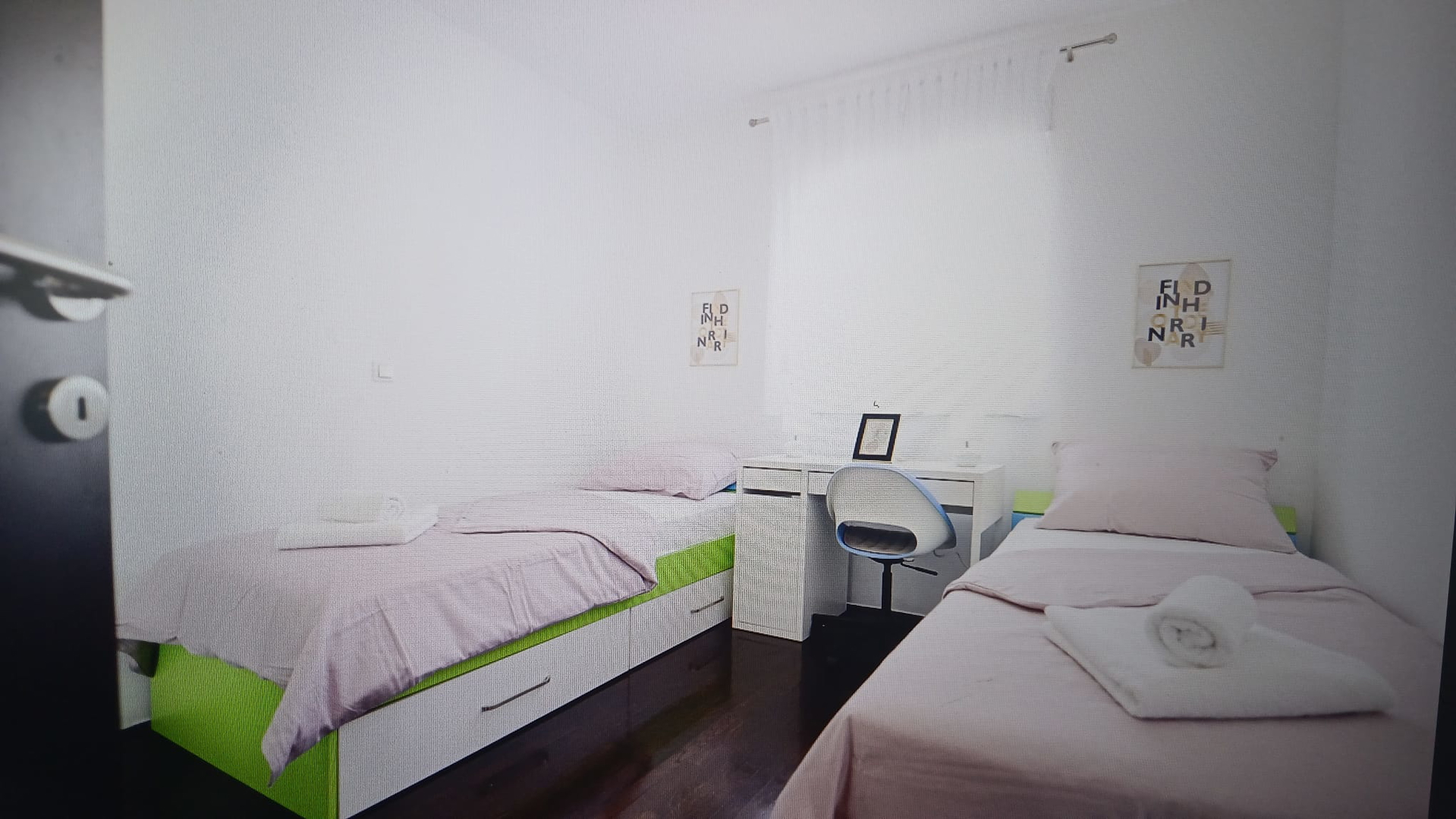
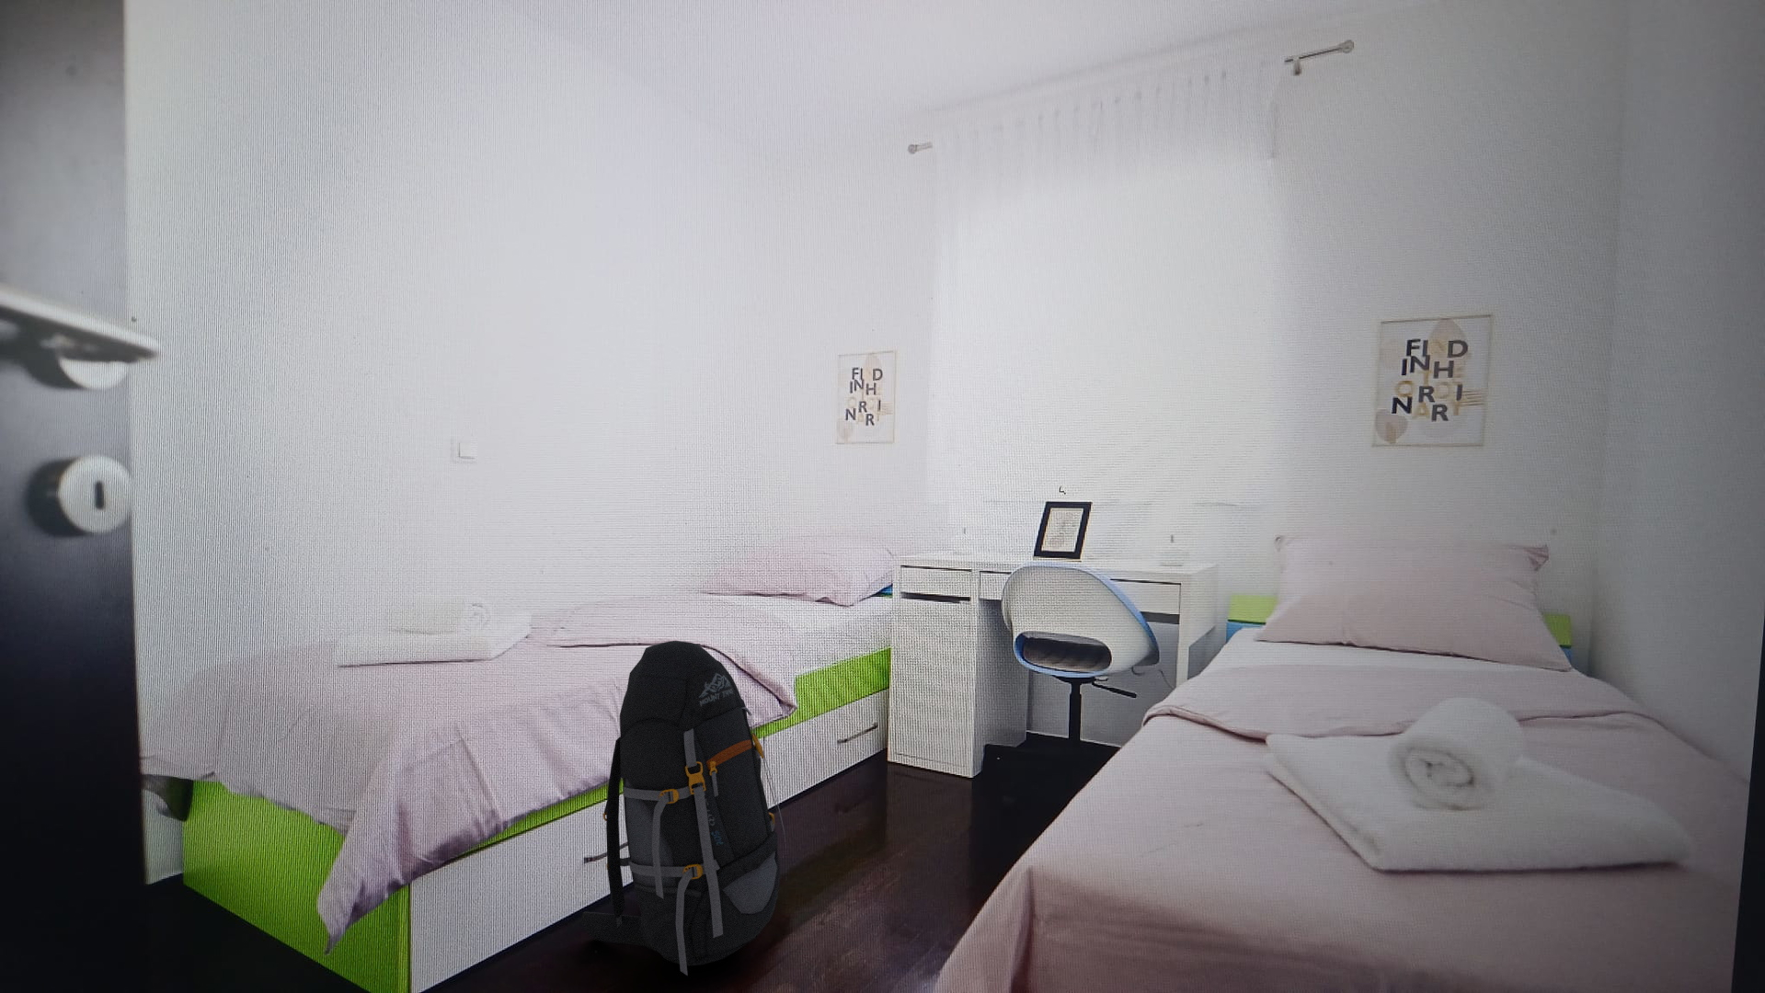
+ backpack (691, 793)
